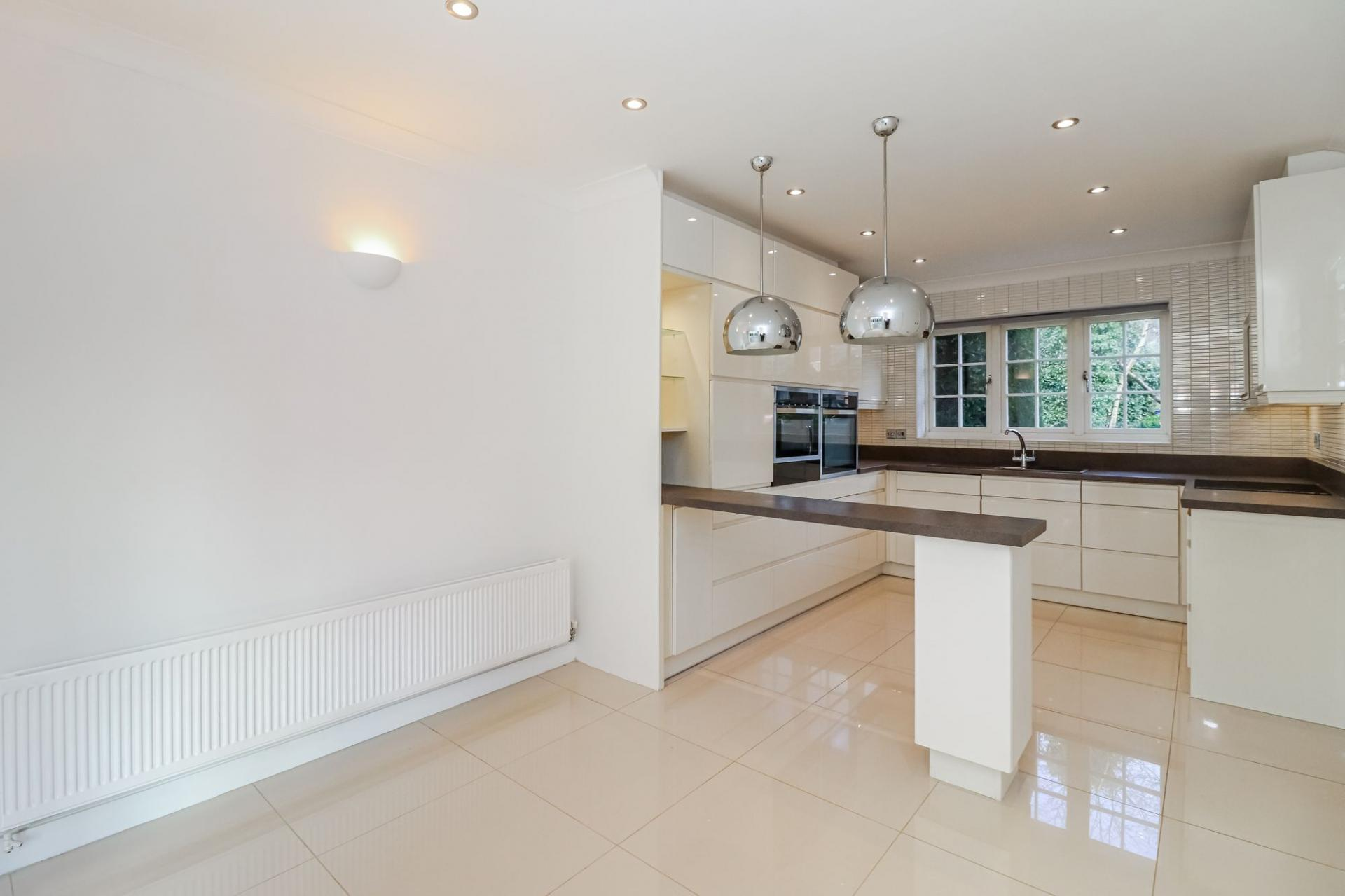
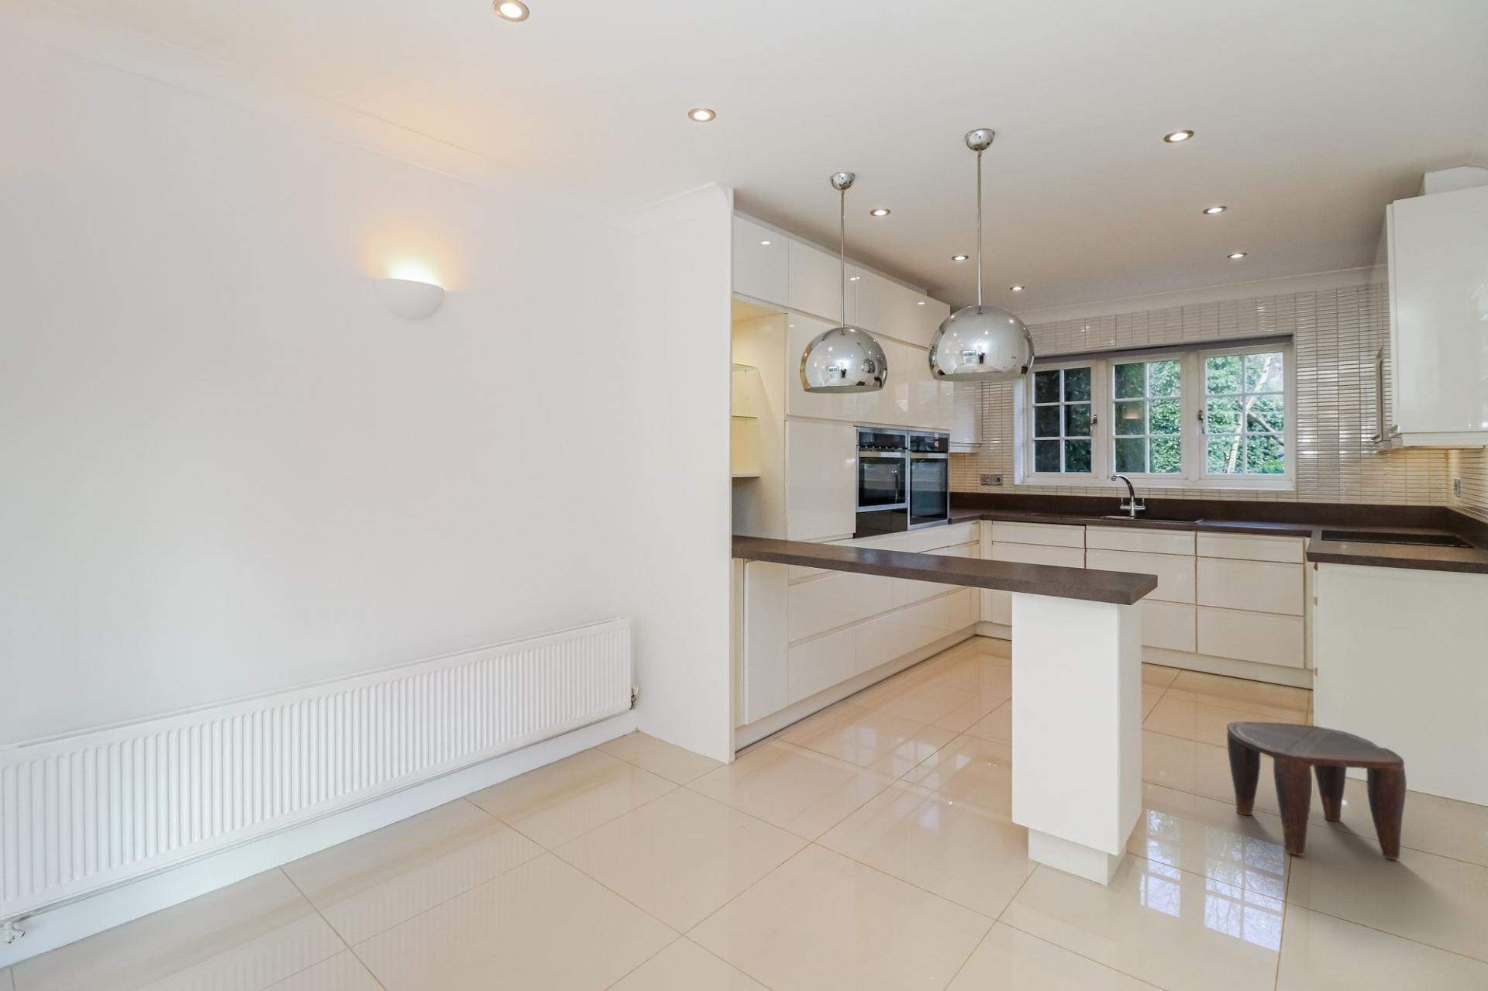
+ stool (1309, 785)
